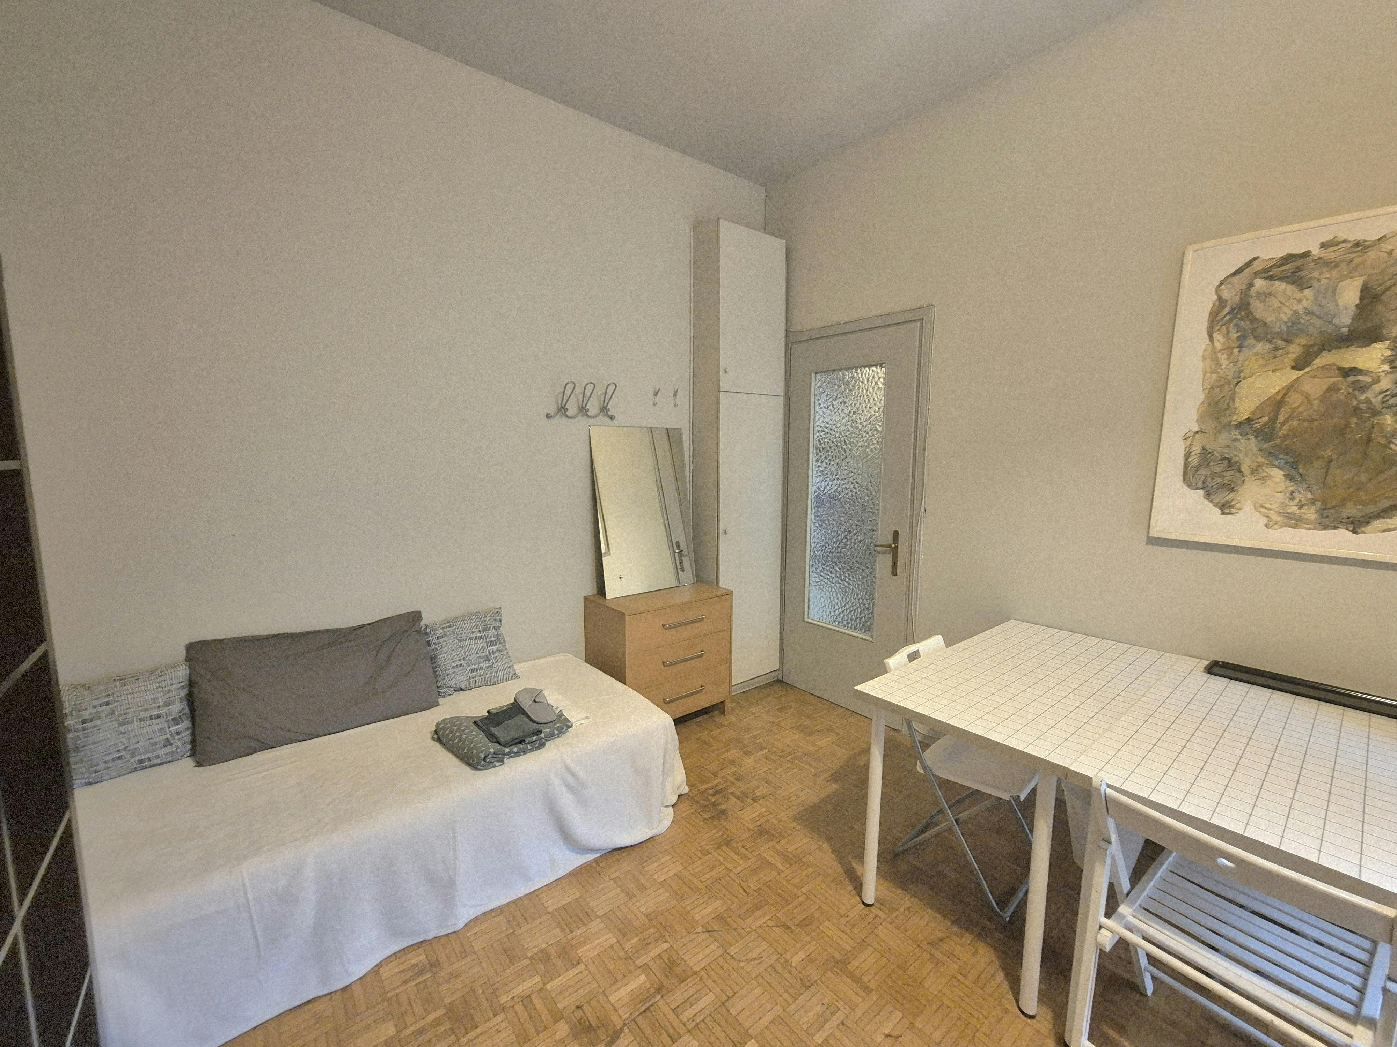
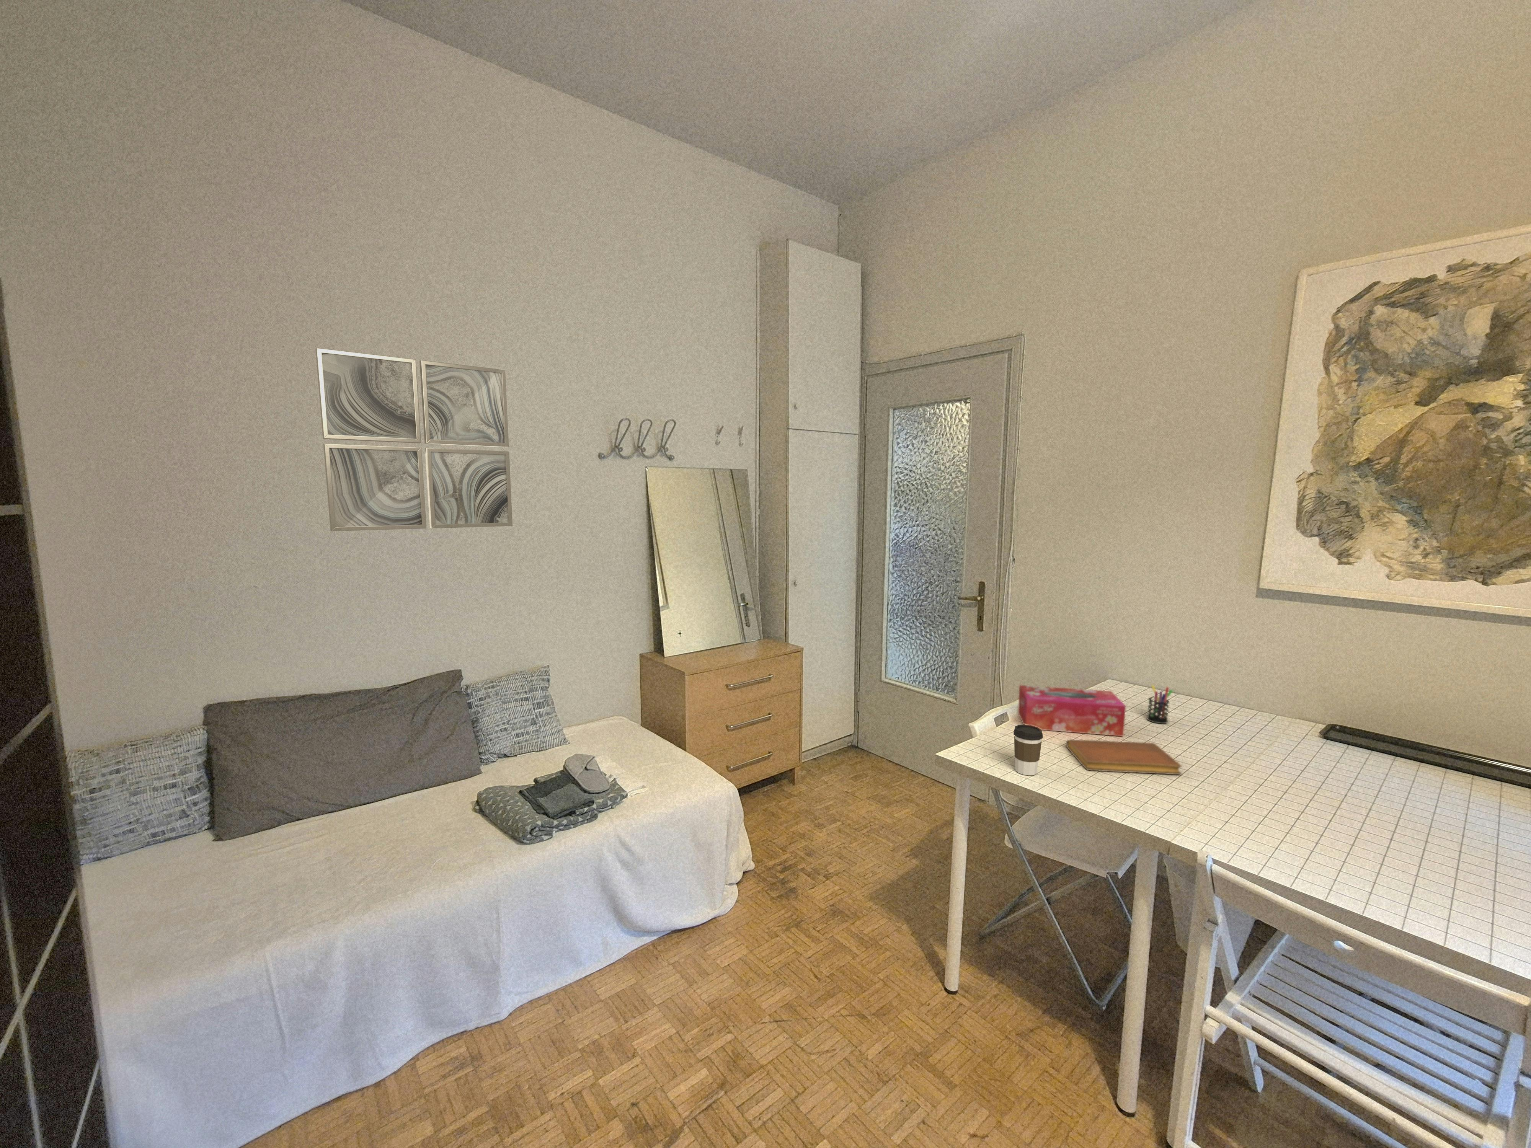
+ coffee cup (1027, 750)
+ wall art (421, 447)
+ pen holder (1161, 703)
+ tissue box (1069, 709)
+ notebook (1121, 755)
